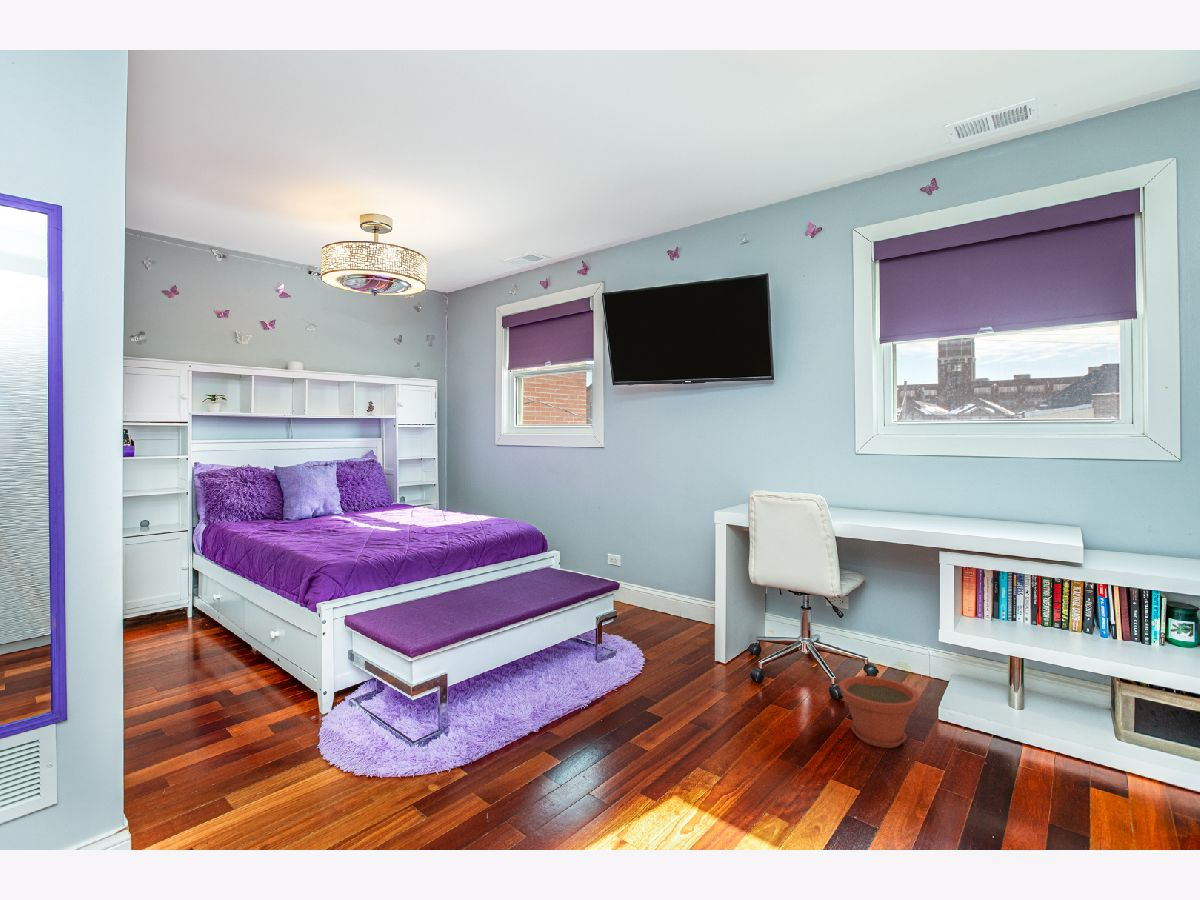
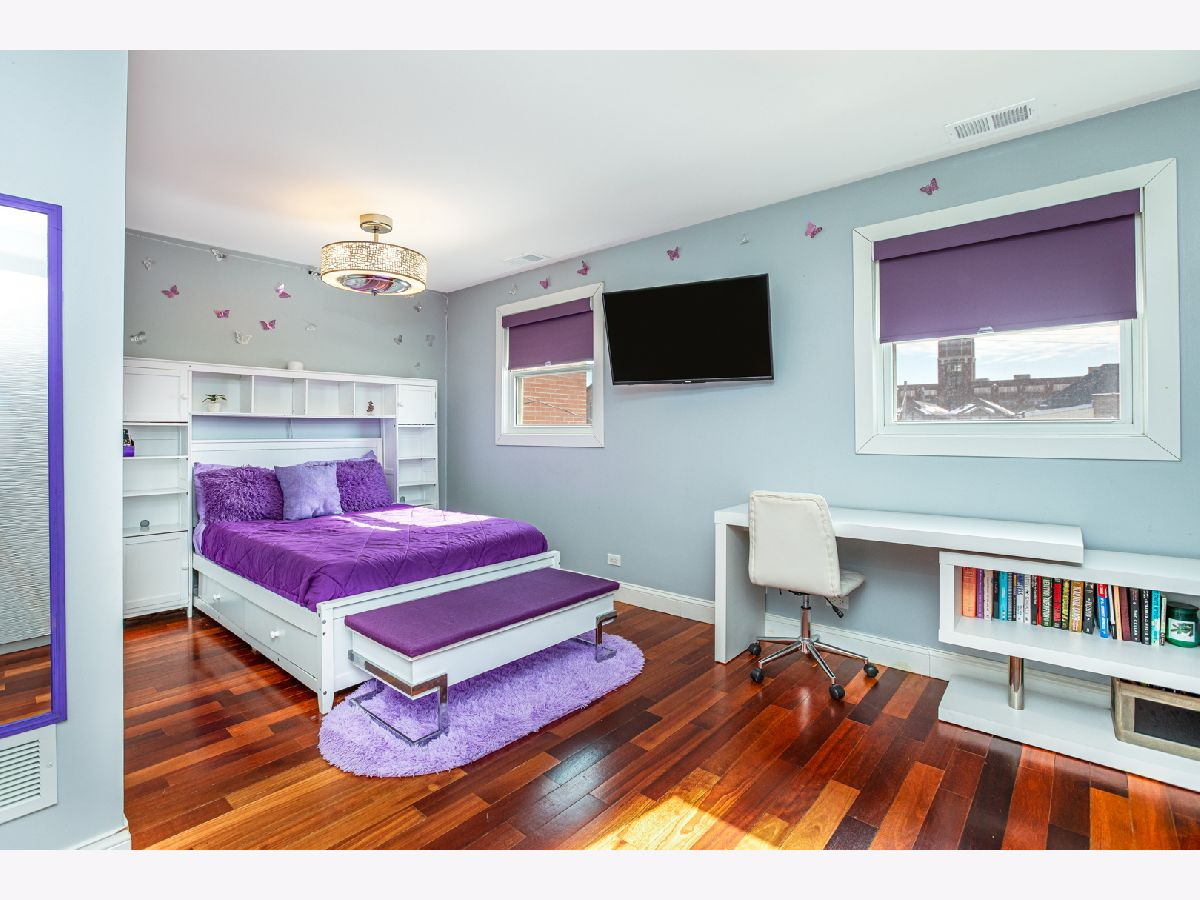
- plant pot (878, 713)
